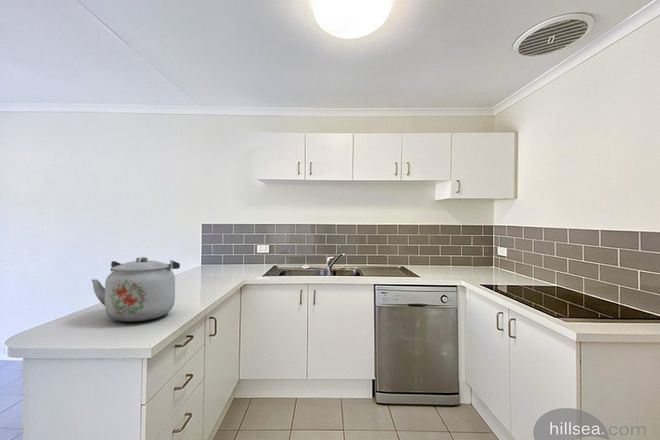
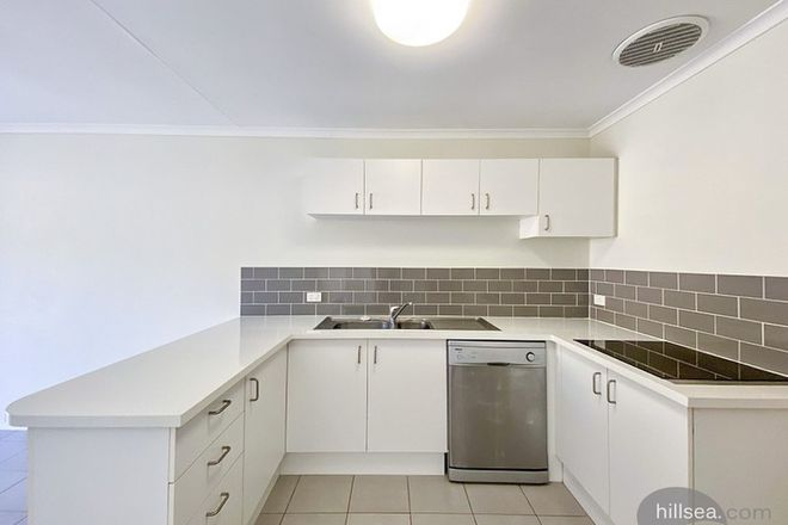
- kettle (134, 286)
